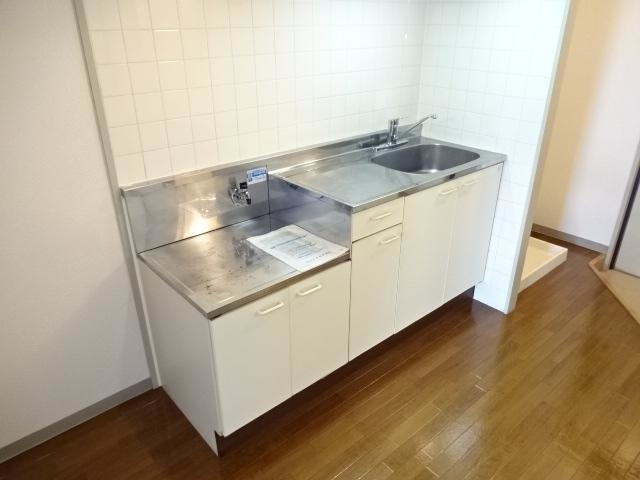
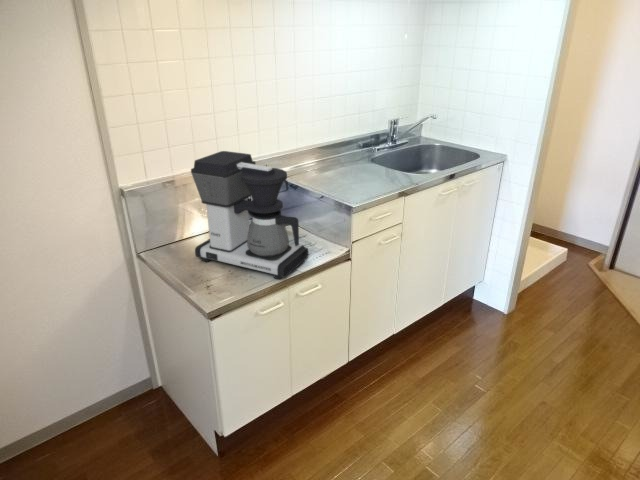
+ coffee maker (250, 213)
